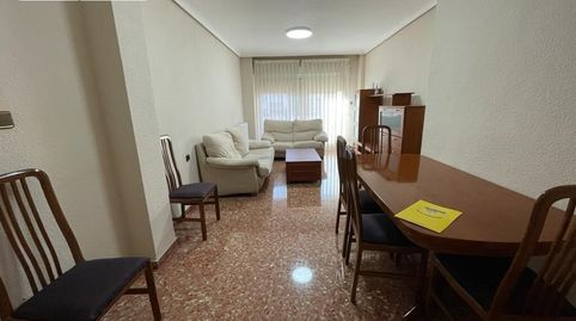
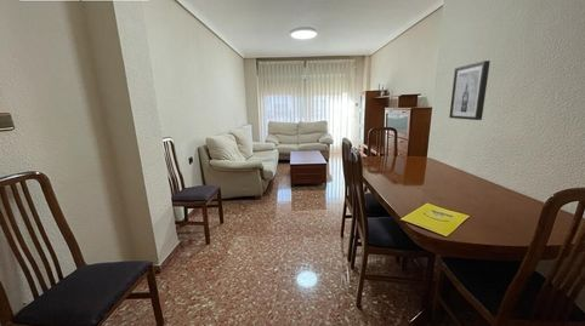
+ wall art (467, 92)
